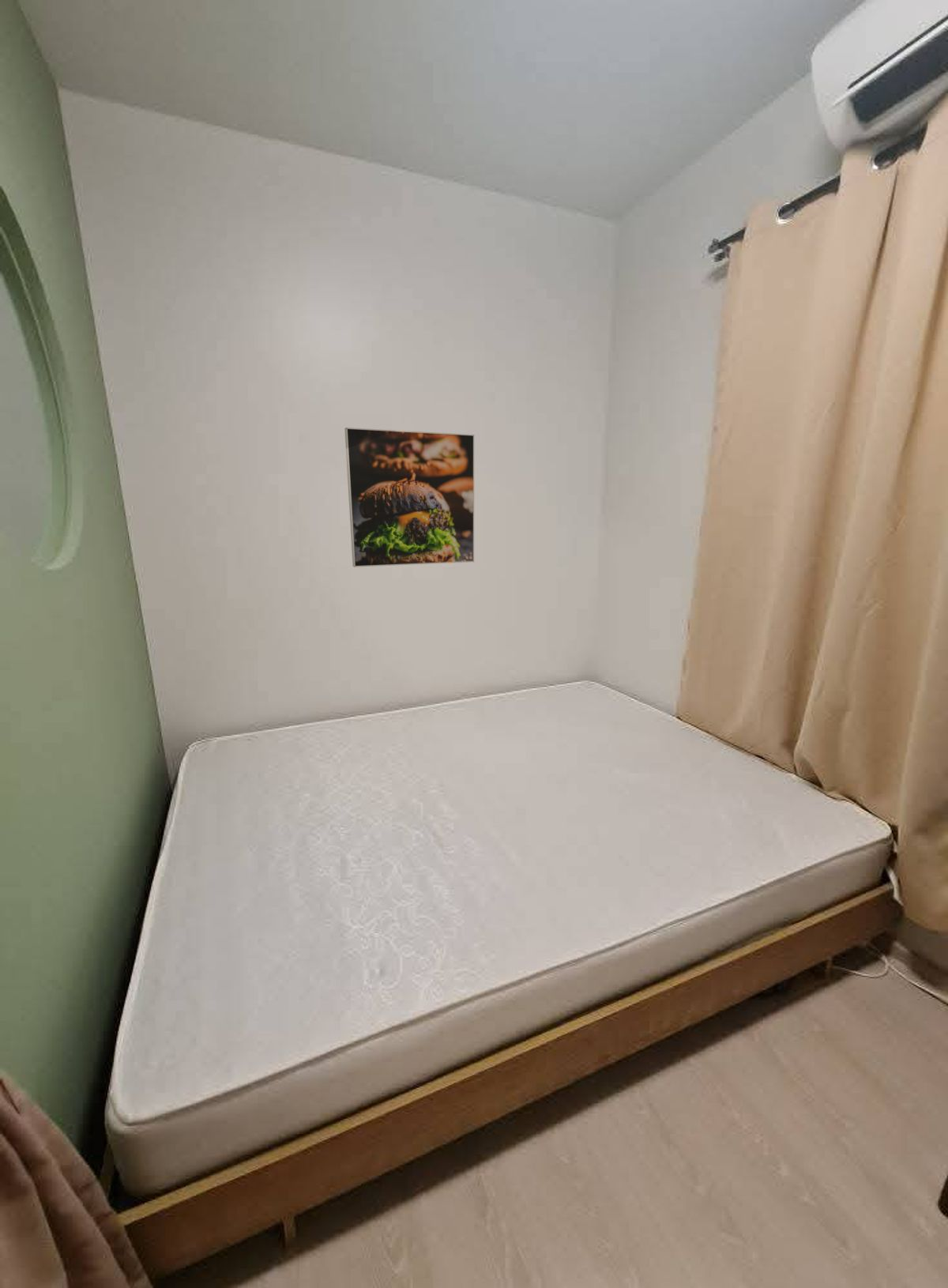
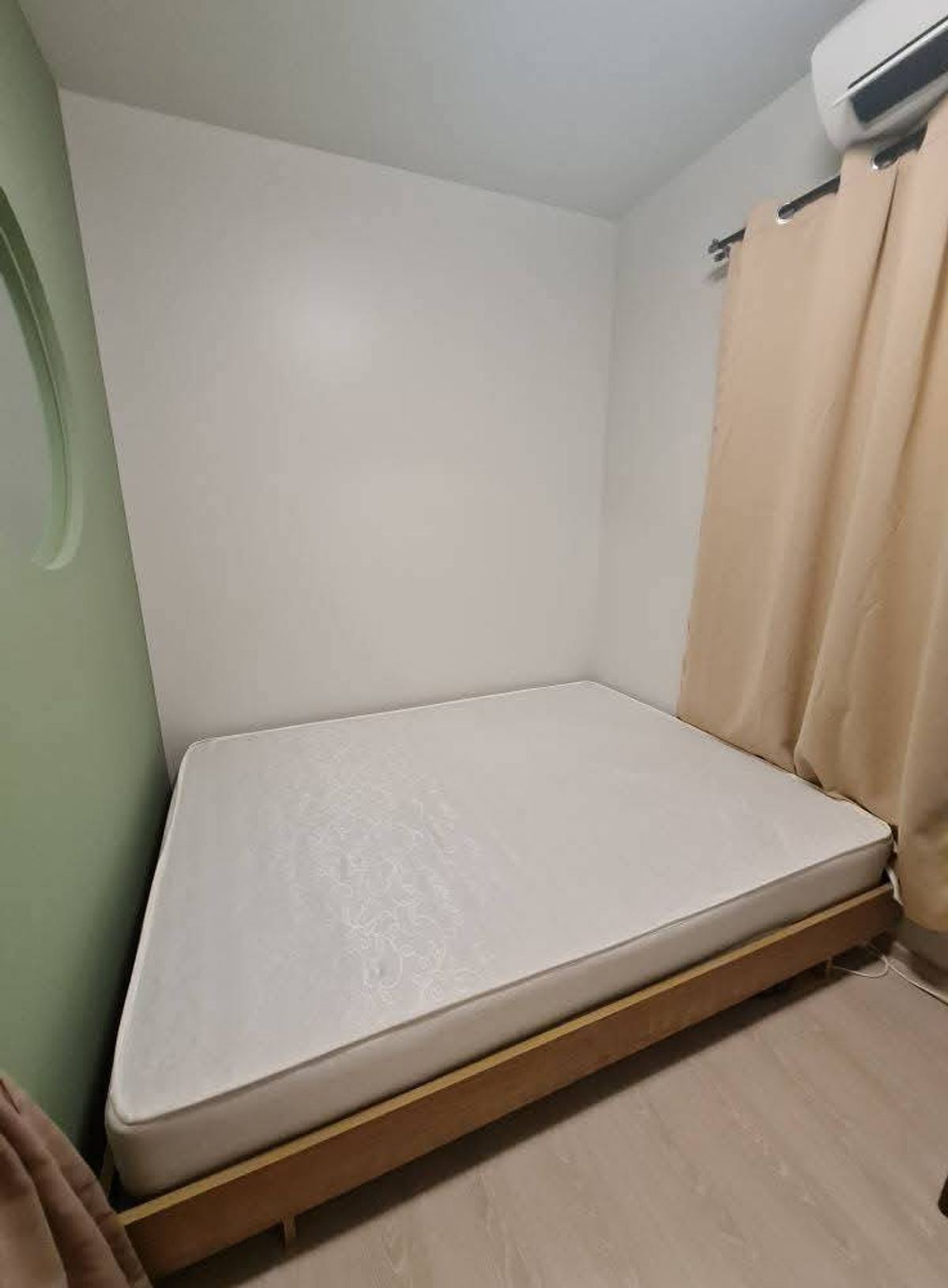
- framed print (414, 499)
